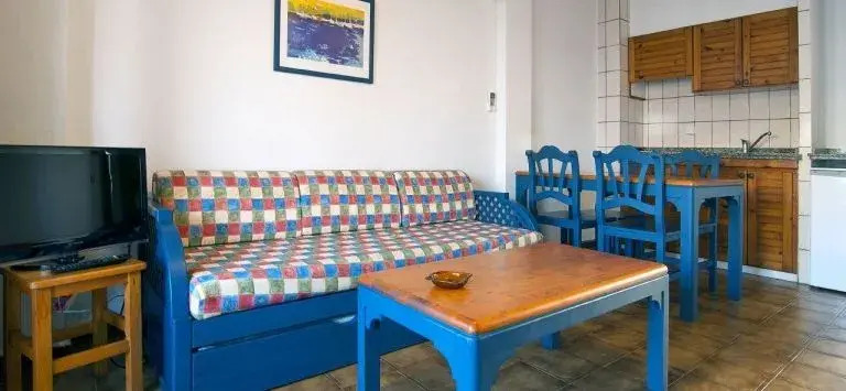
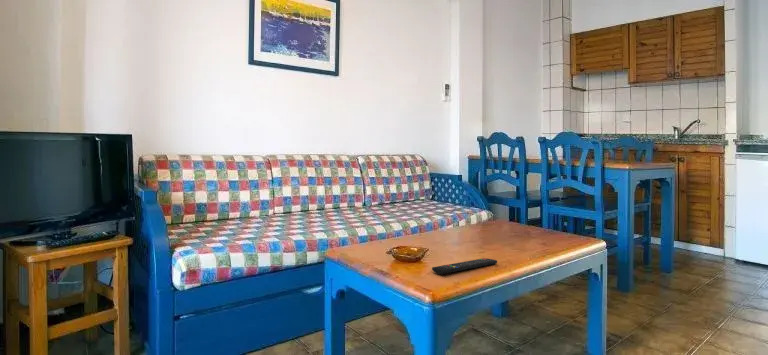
+ remote control (466, 265)
